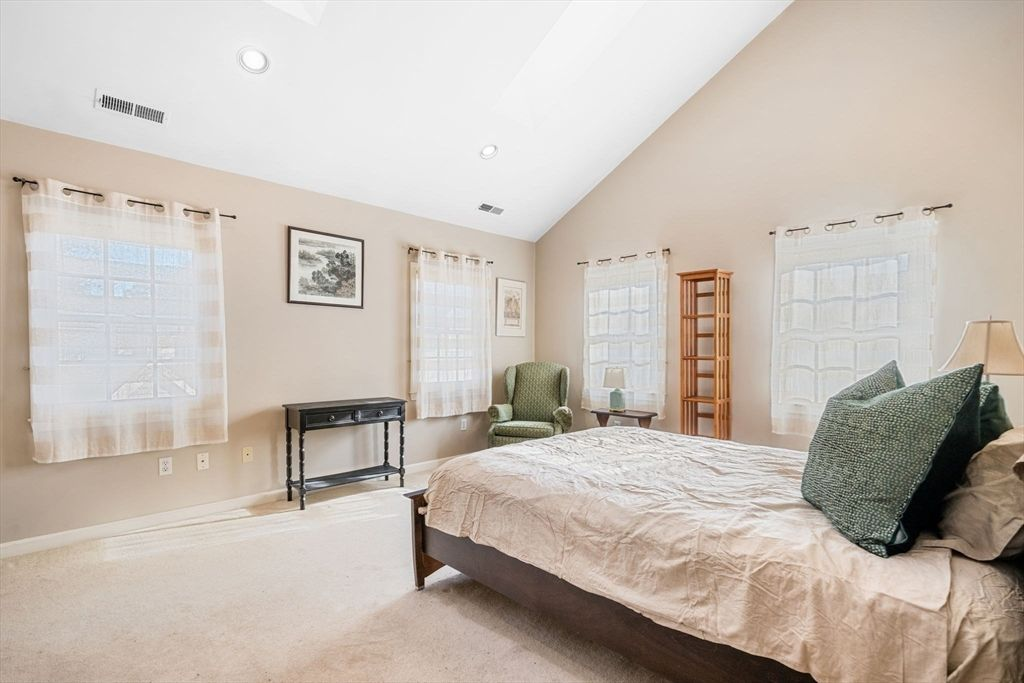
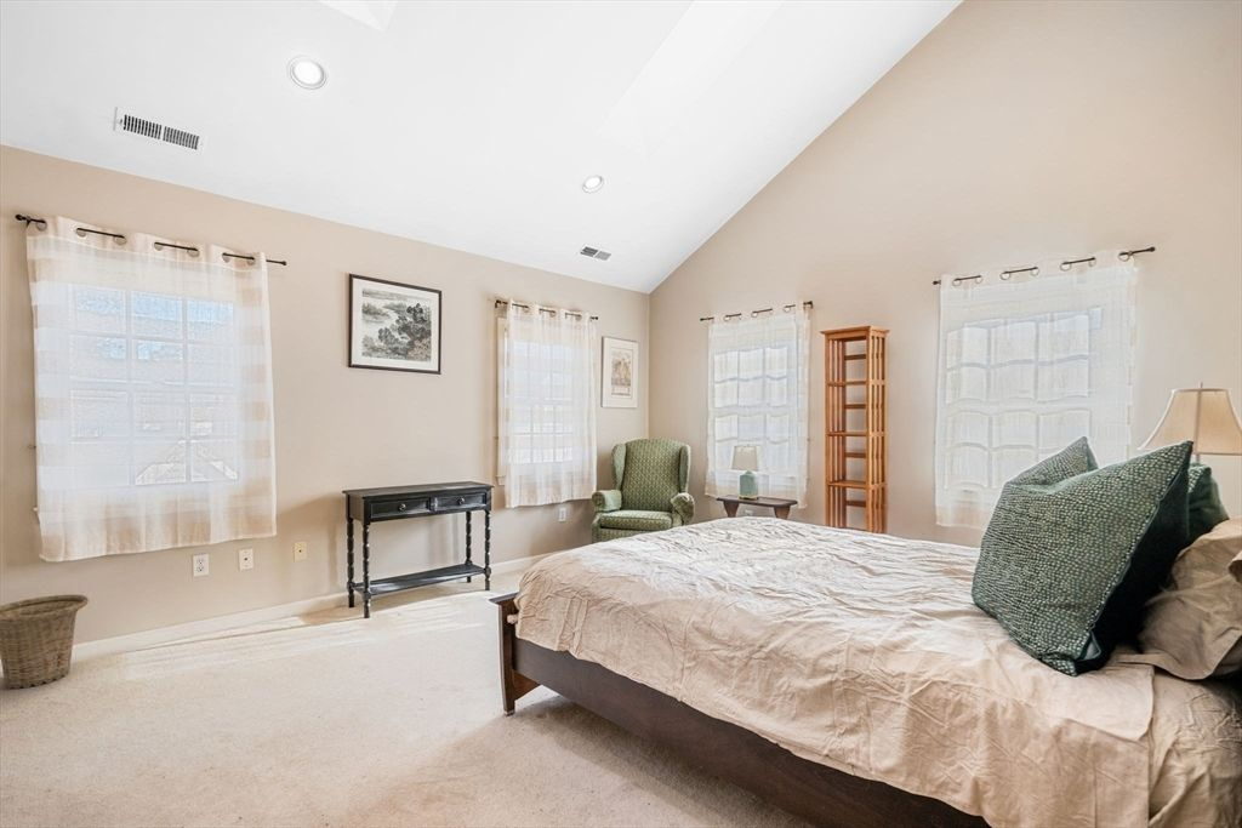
+ basket (38, 641)
